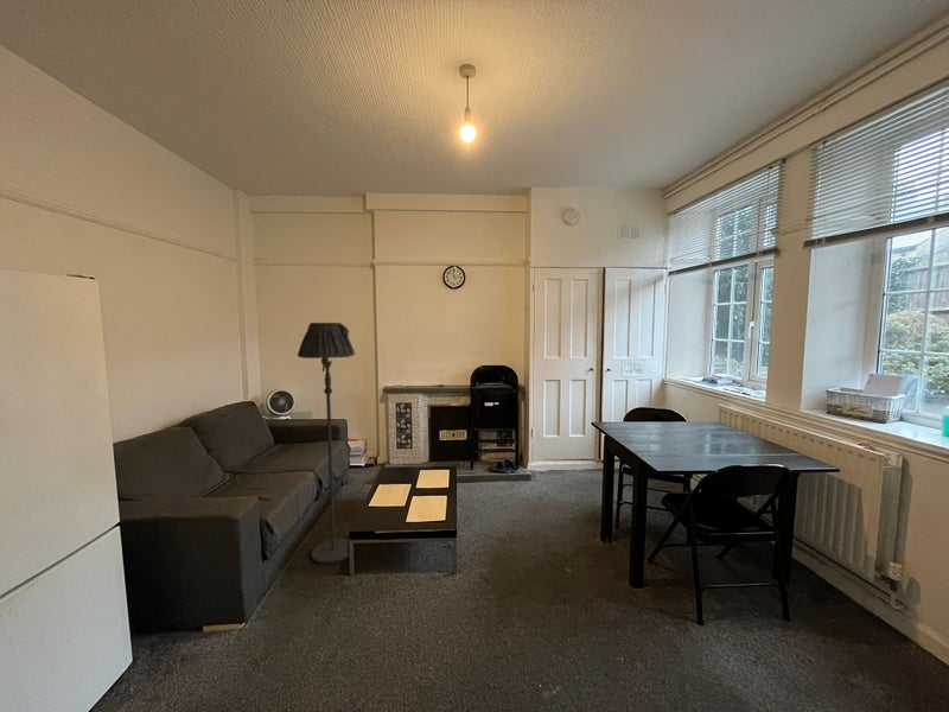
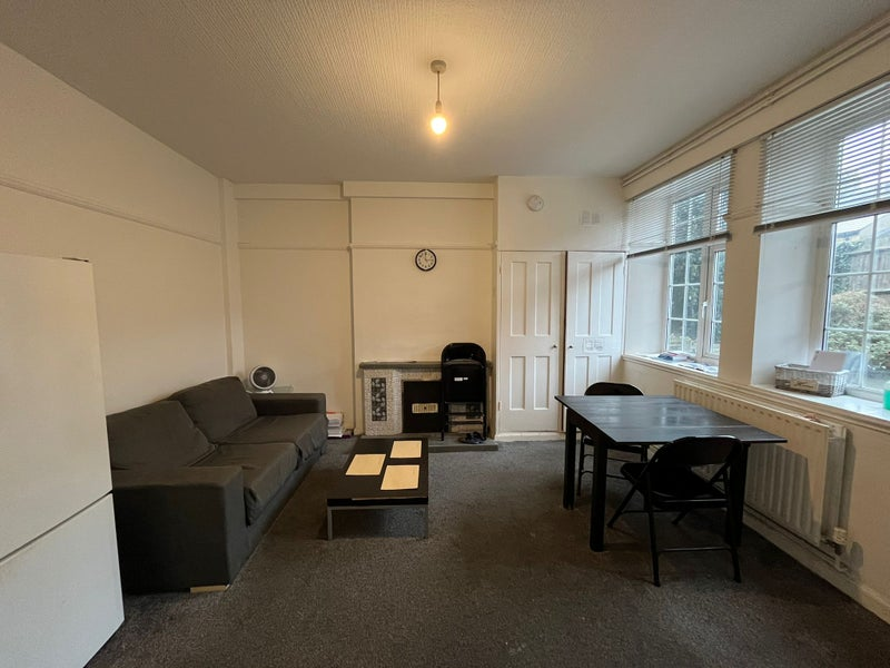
- floor lamp (329, 439)
